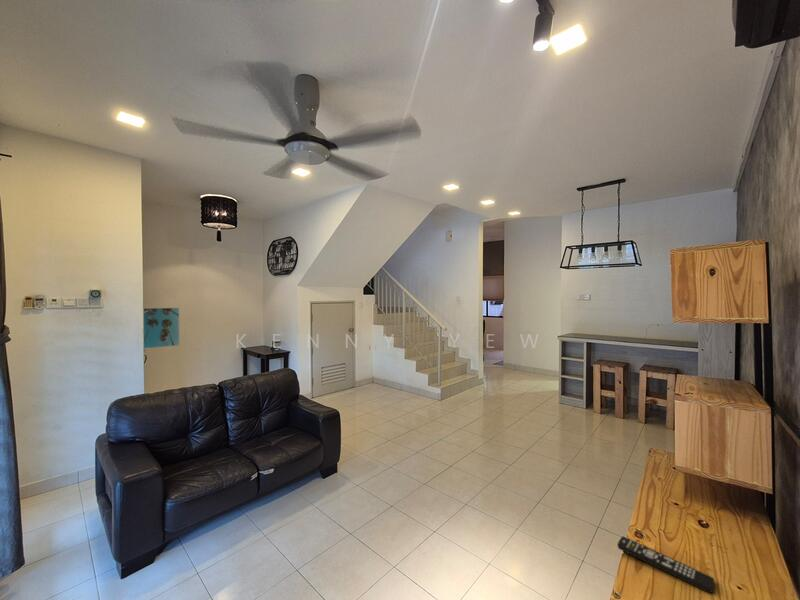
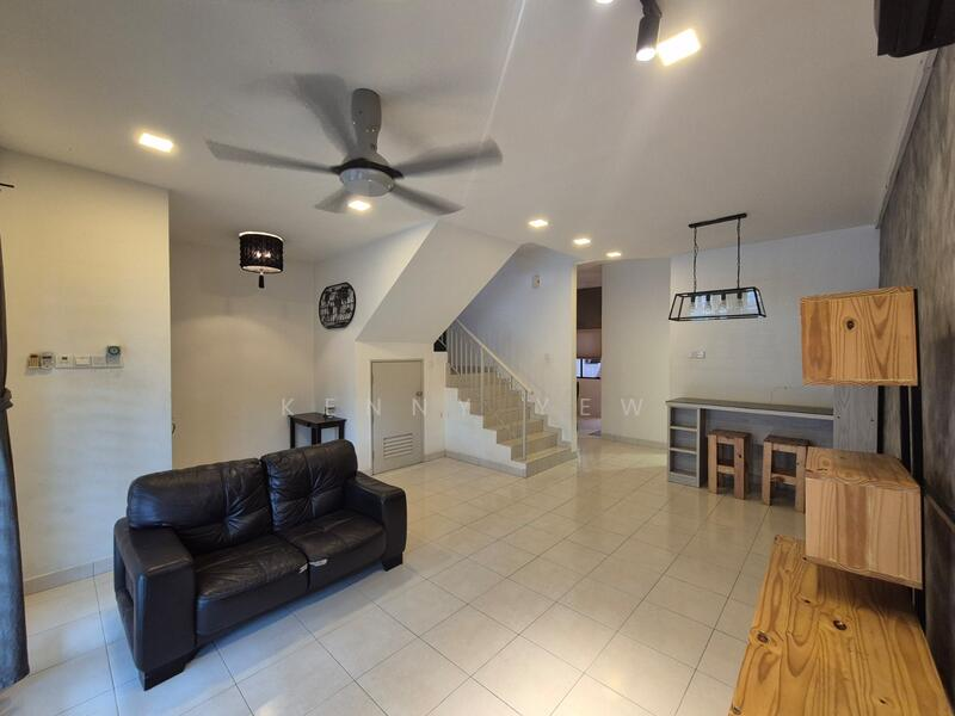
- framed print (160, 327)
- remote control (662, 562)
